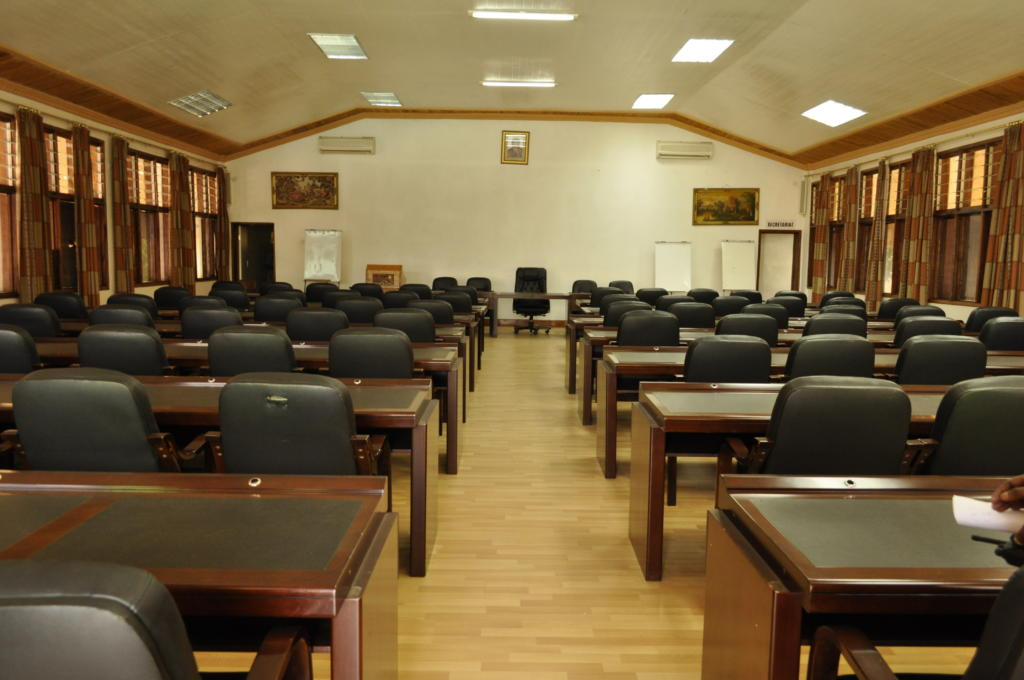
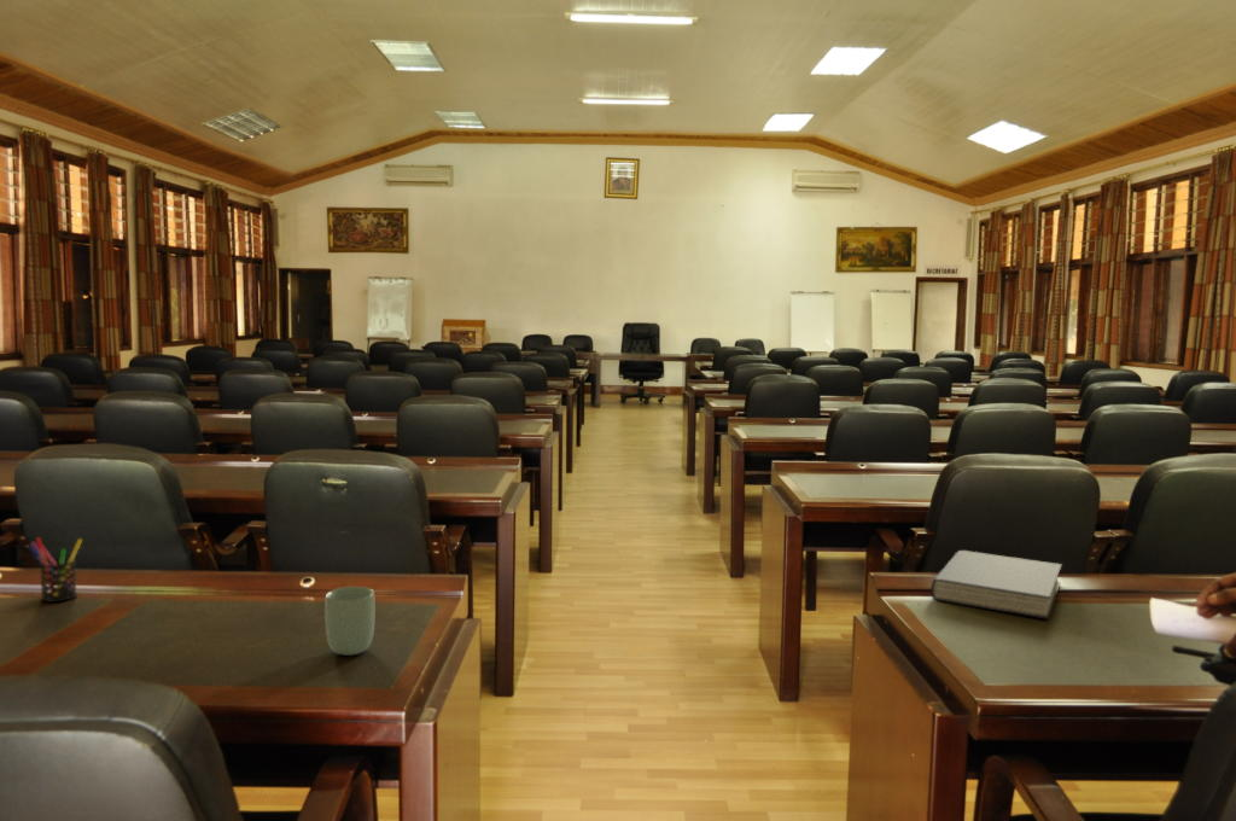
+ pen holder (57, 567)
+ cup (350, 622)
+ book (997, 581)
